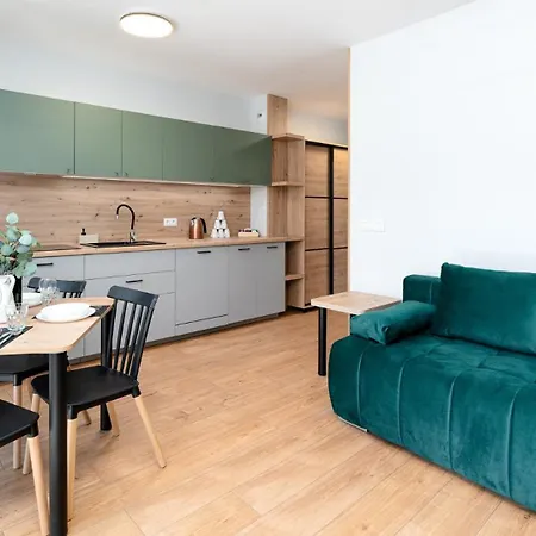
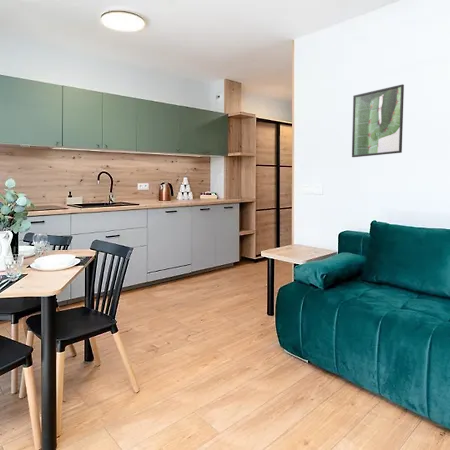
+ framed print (376, 122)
